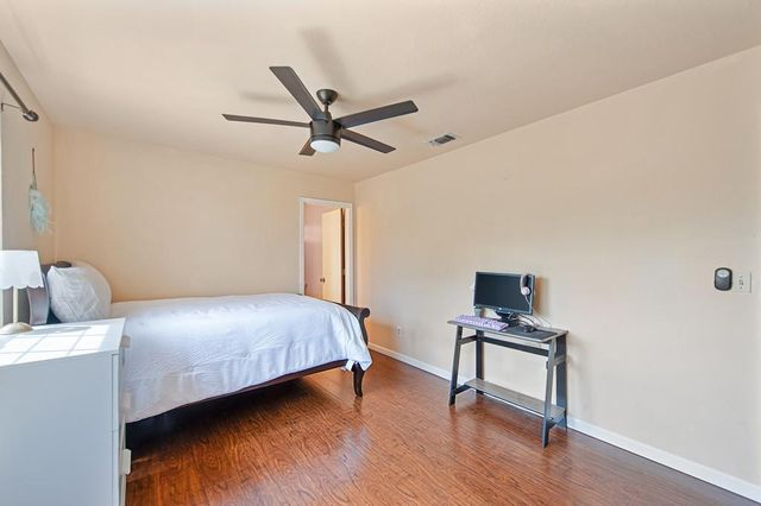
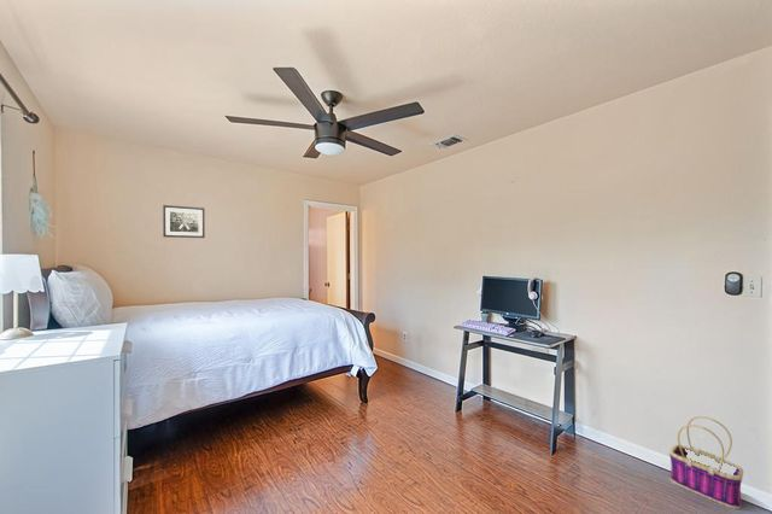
+ basket (704, 455)
+ wall art (183, 222)
